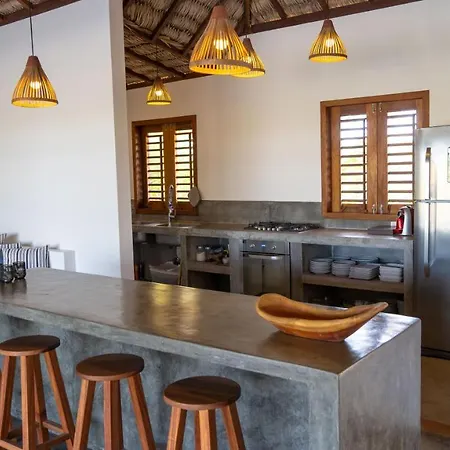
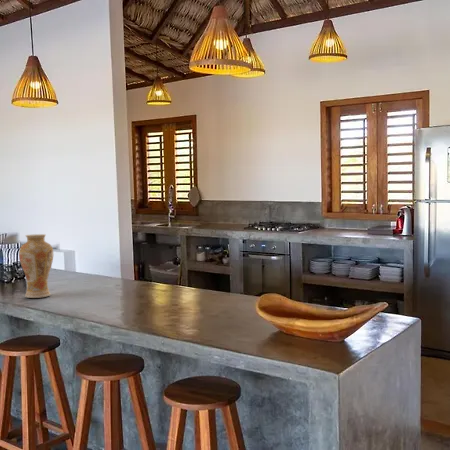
+ vase (36, 265)
